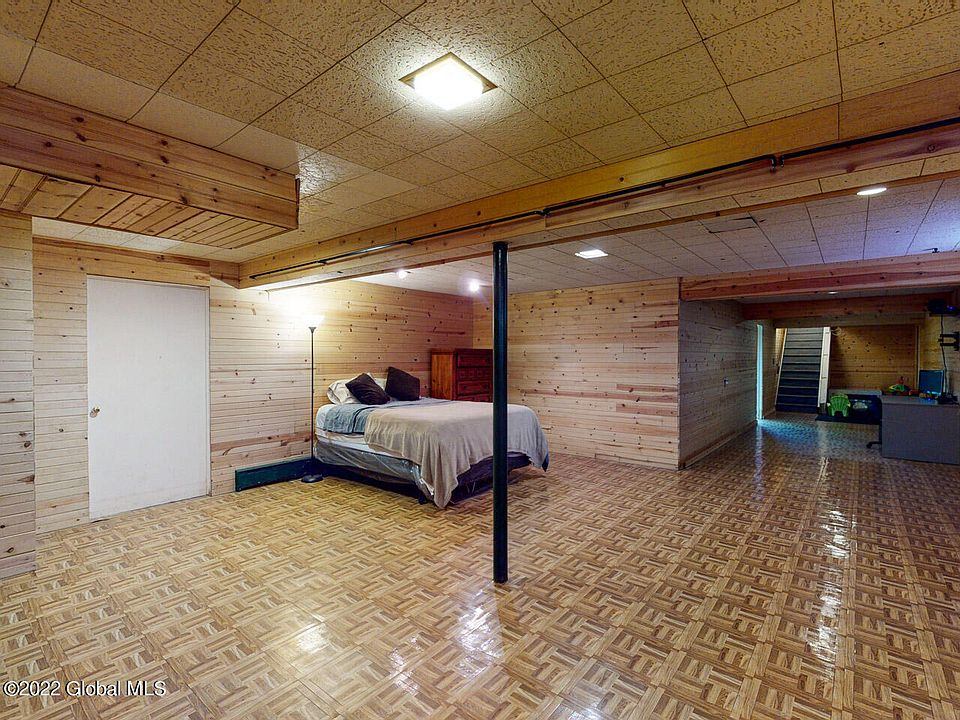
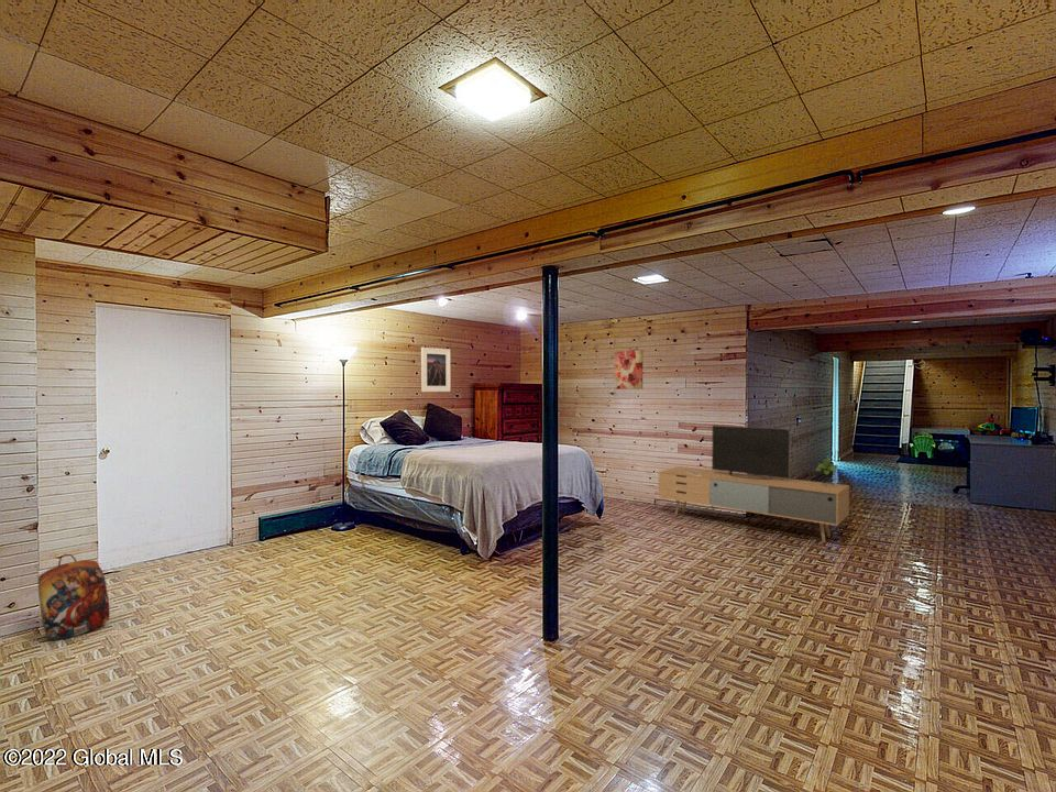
+ backpack (74, 594)
+ wall art (628, 370)
+ media console (747, 476)
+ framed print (436, 370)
